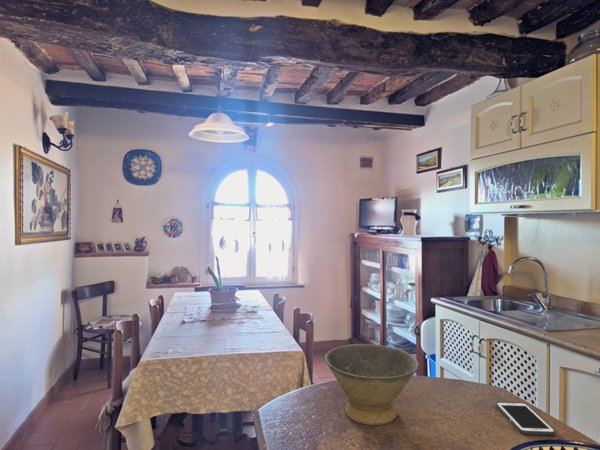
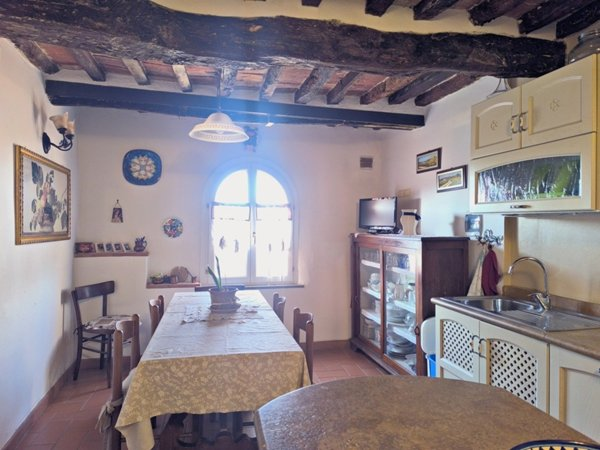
- cell phone (523, 417)
- bowl (370, 385)
